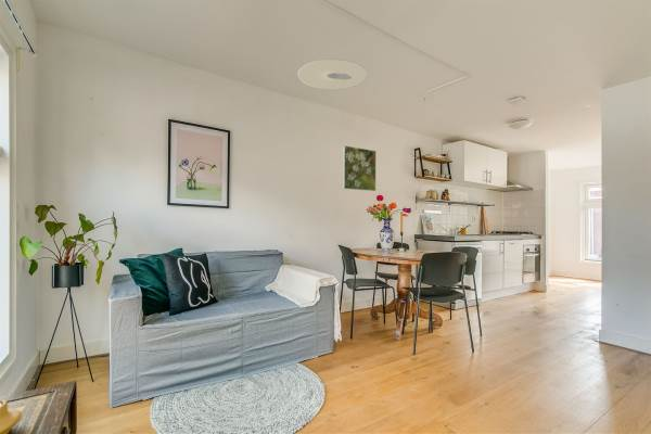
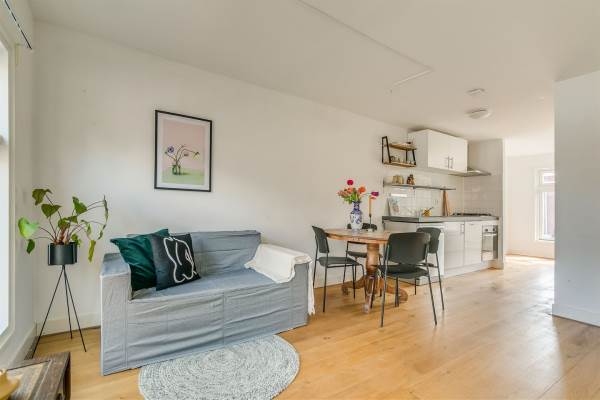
- ceiling light (332, 73)
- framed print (359, 168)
